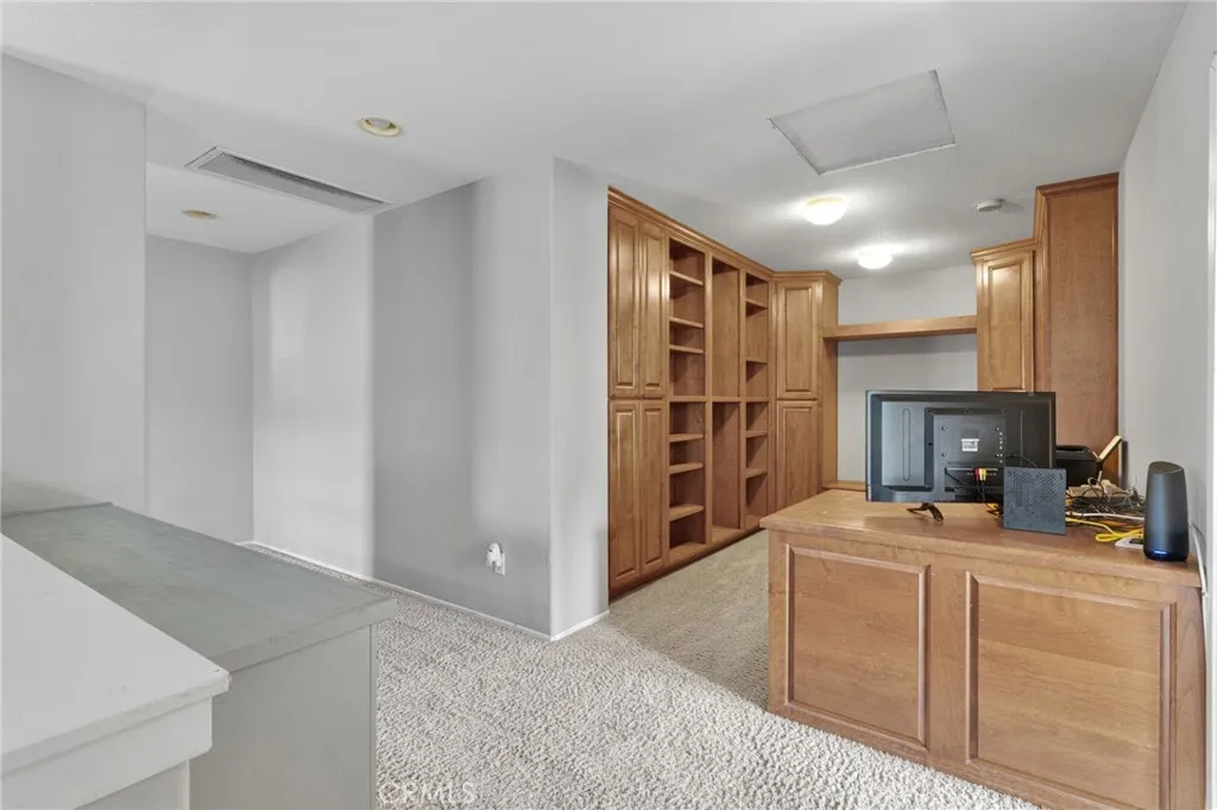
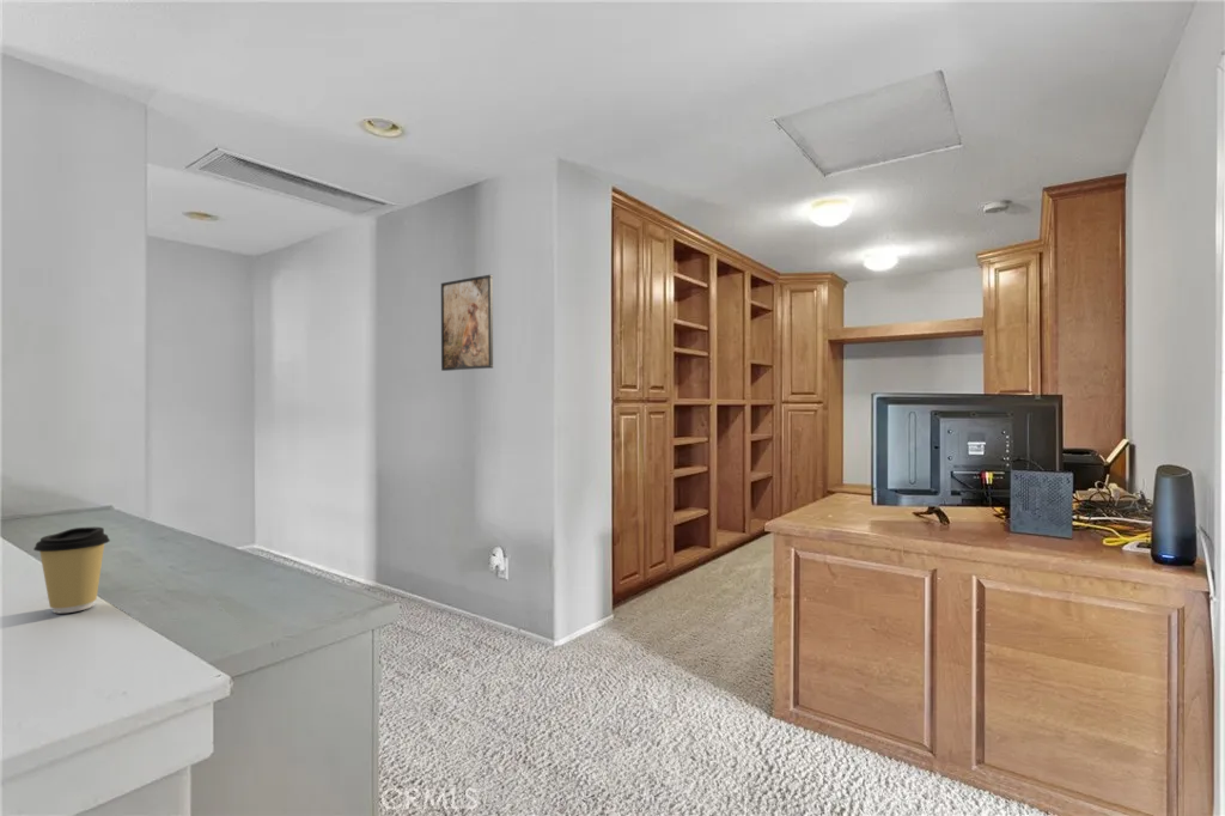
+ coffee cup (73, 570)
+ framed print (465, 324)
